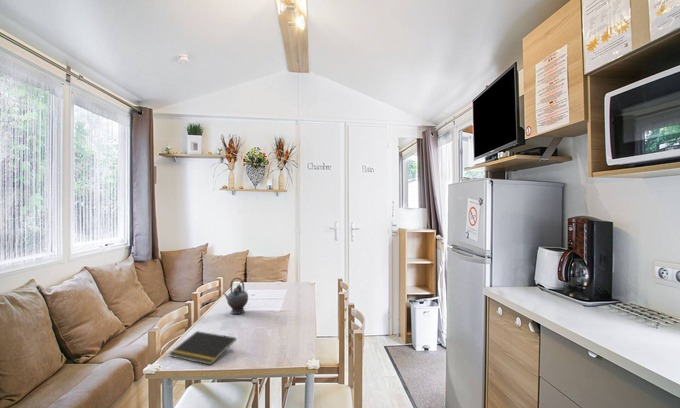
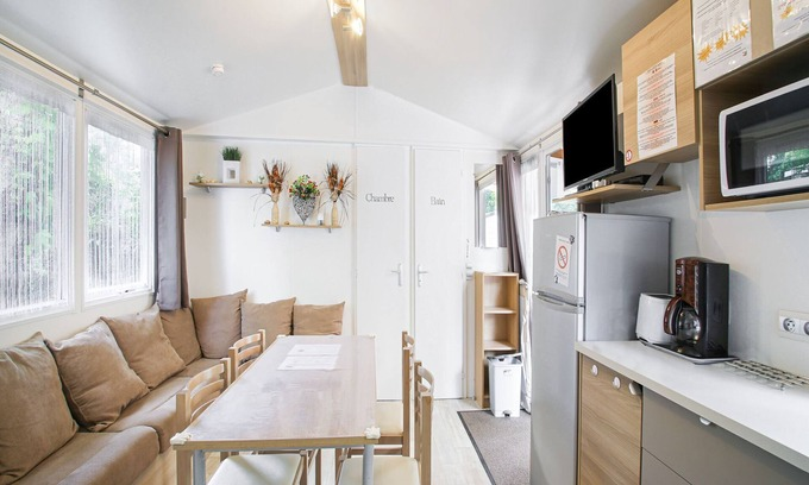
- notepad (203, 346)
- teapot (235, 294)
